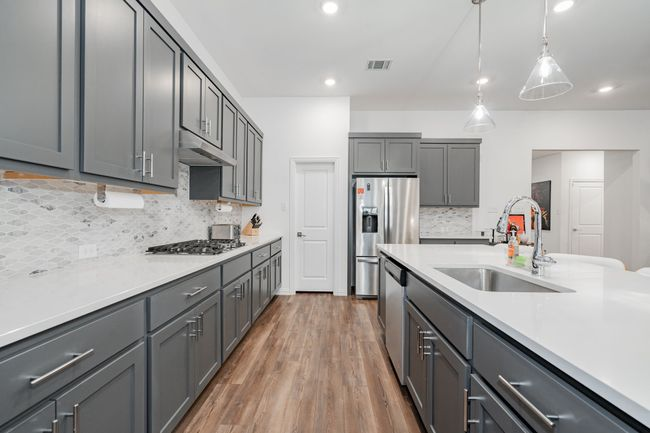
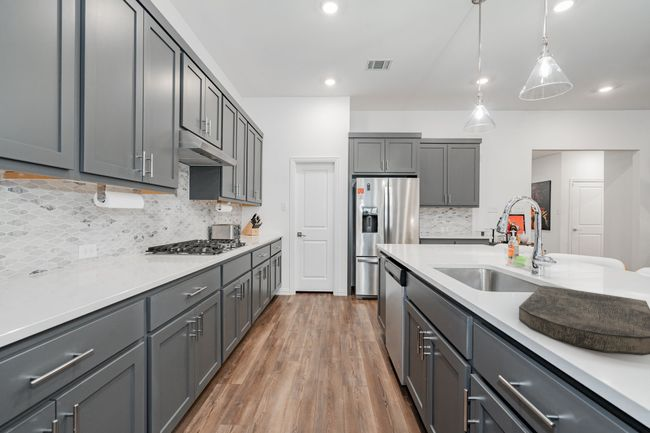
+ cutting board (584, 313)
